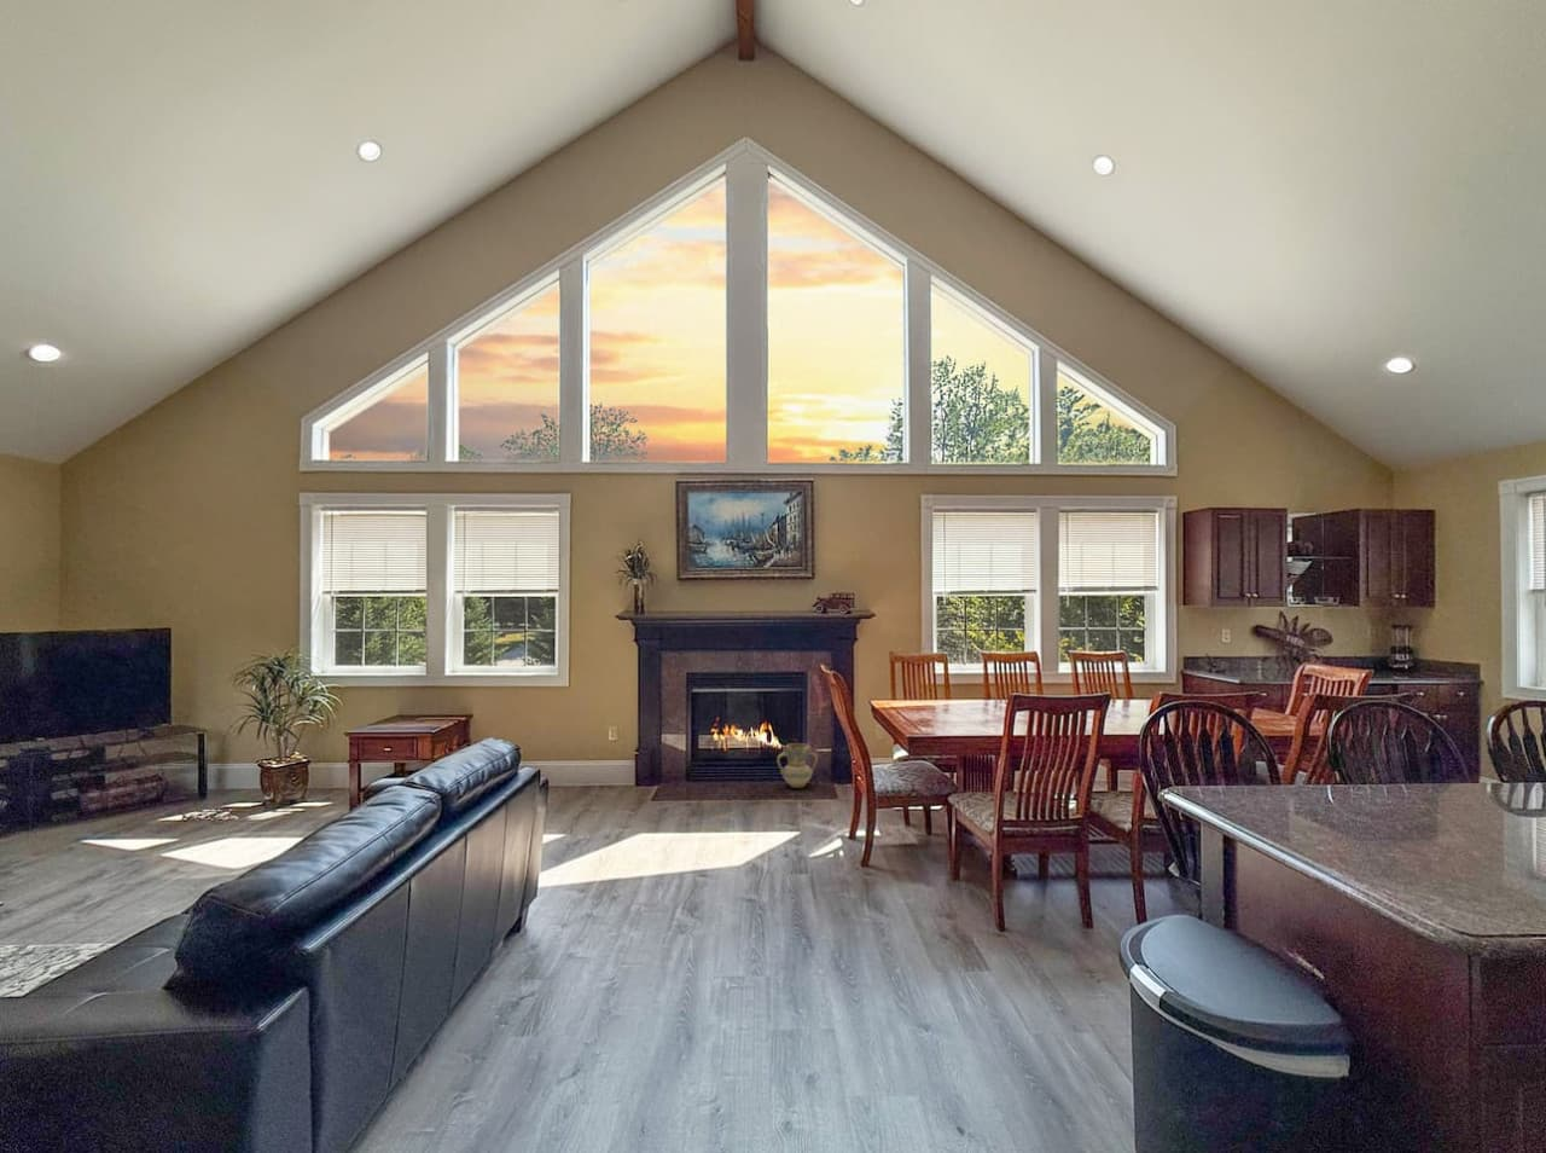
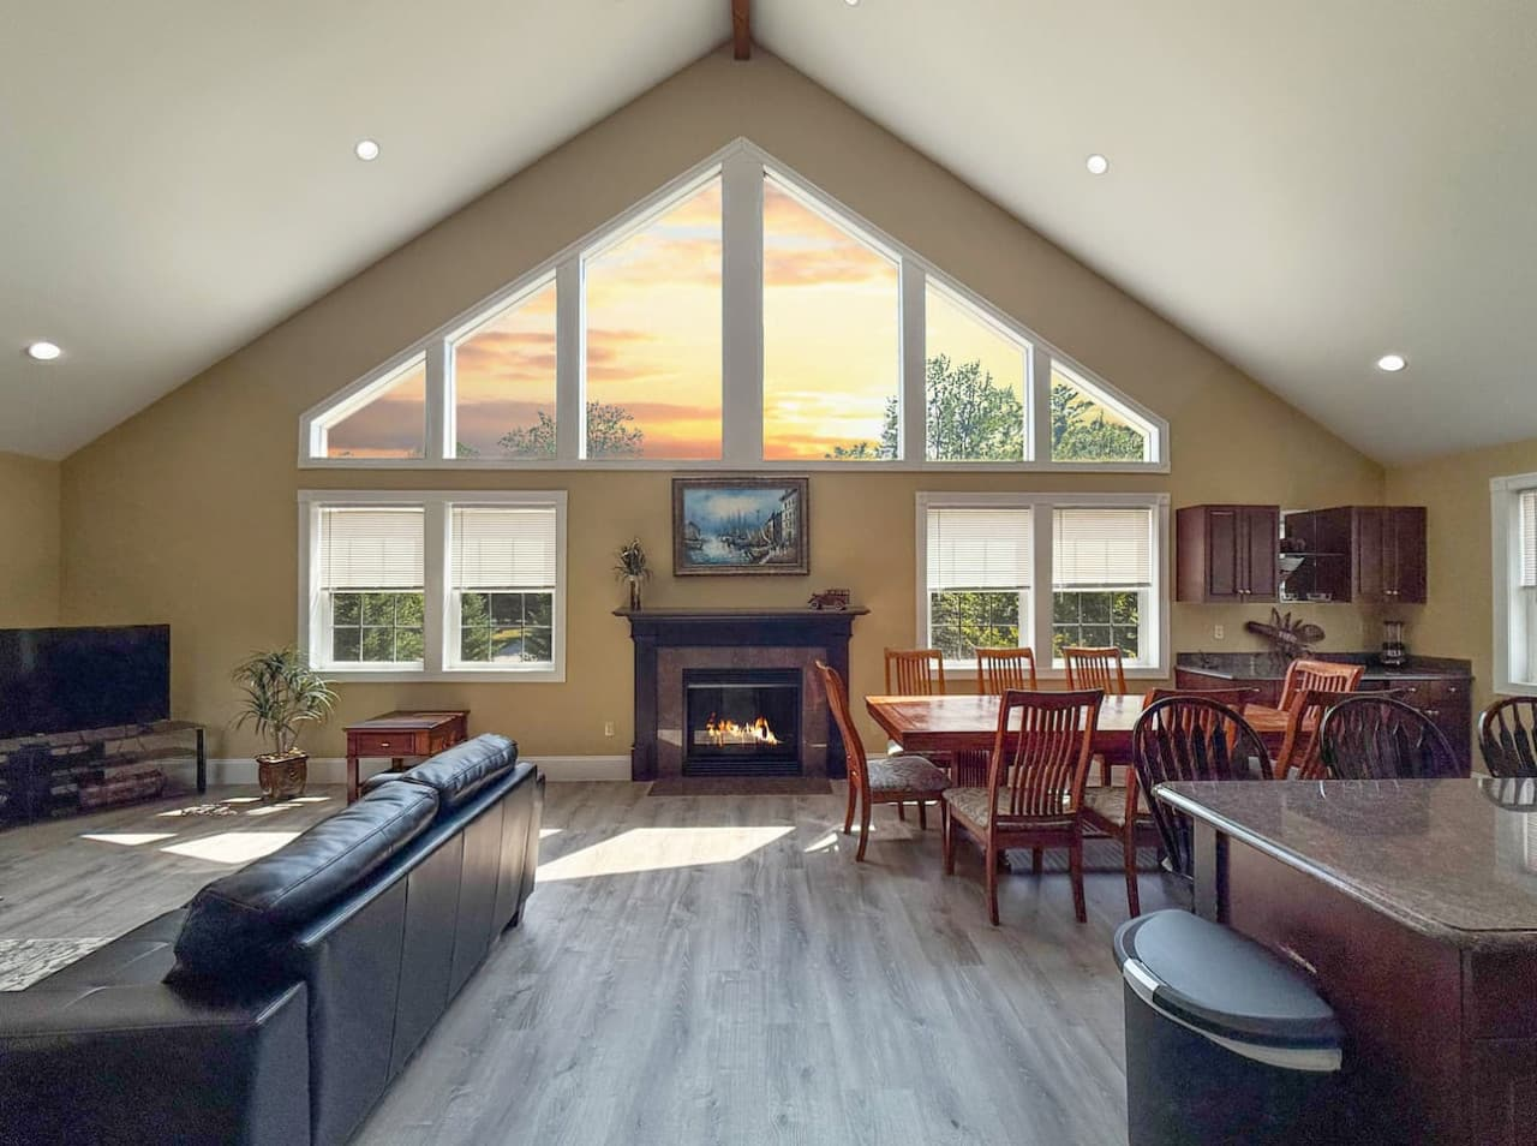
- ceramic jug (797, 765)
